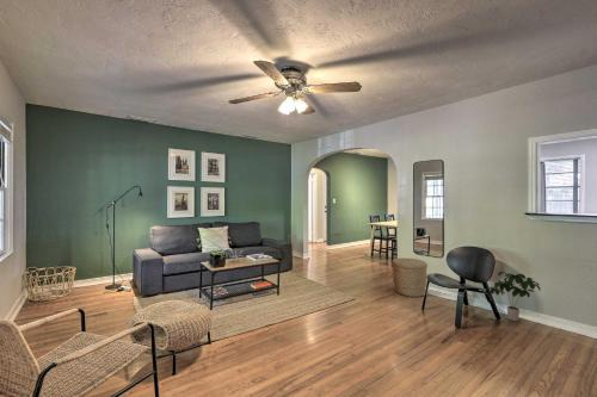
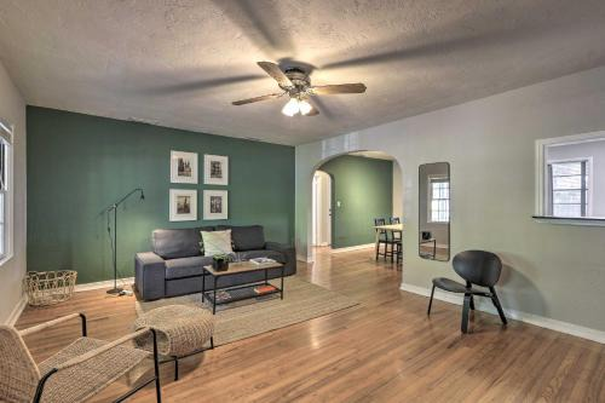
- woven basket (408, 275)
- potted plant (512, 294)
